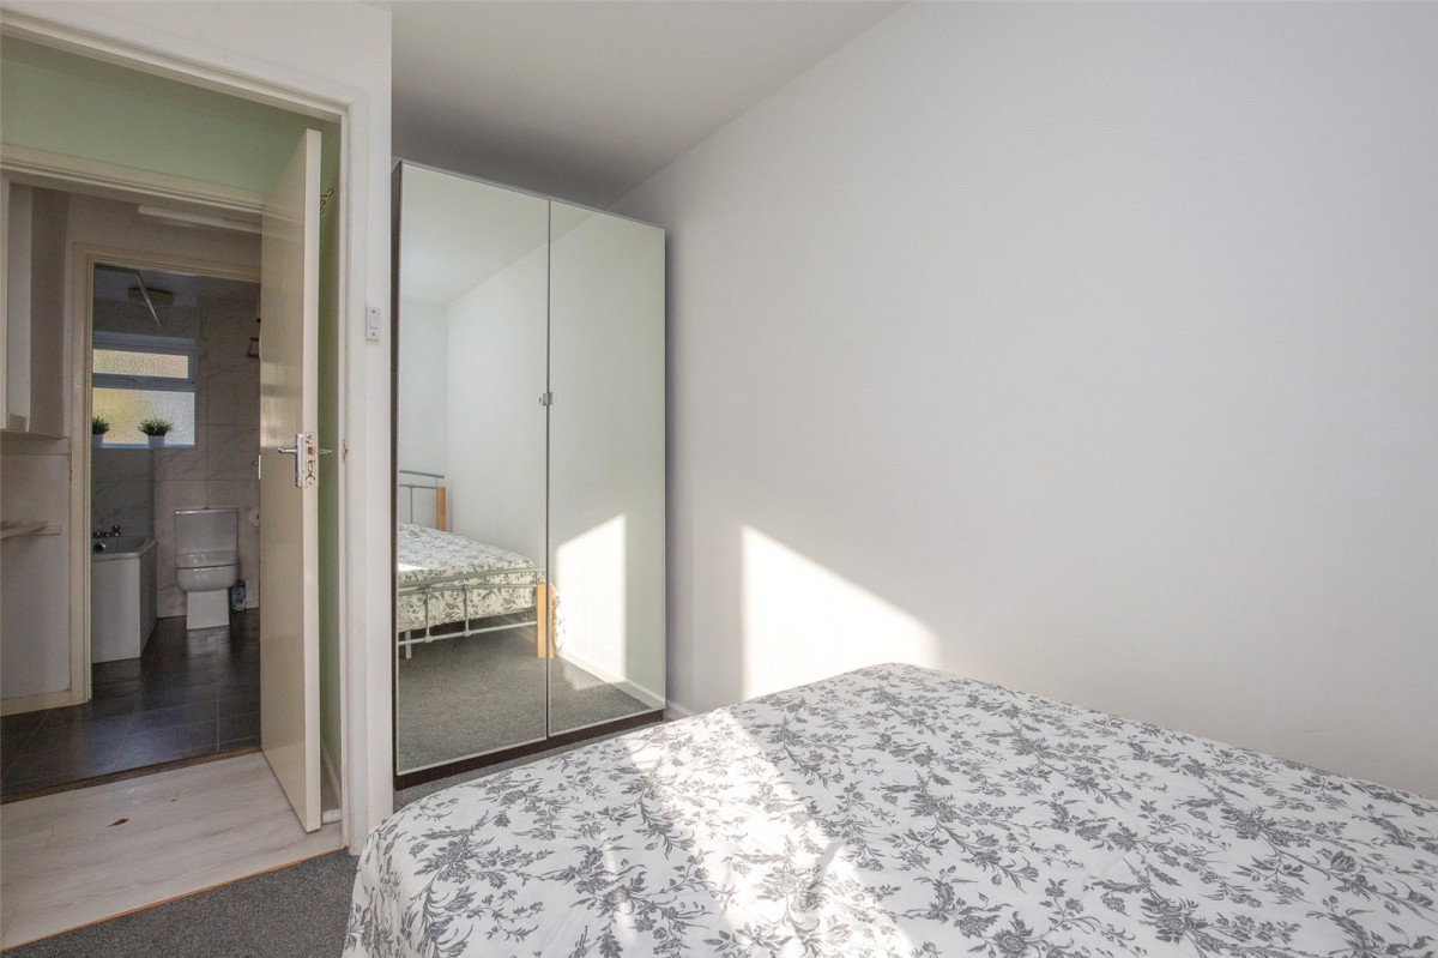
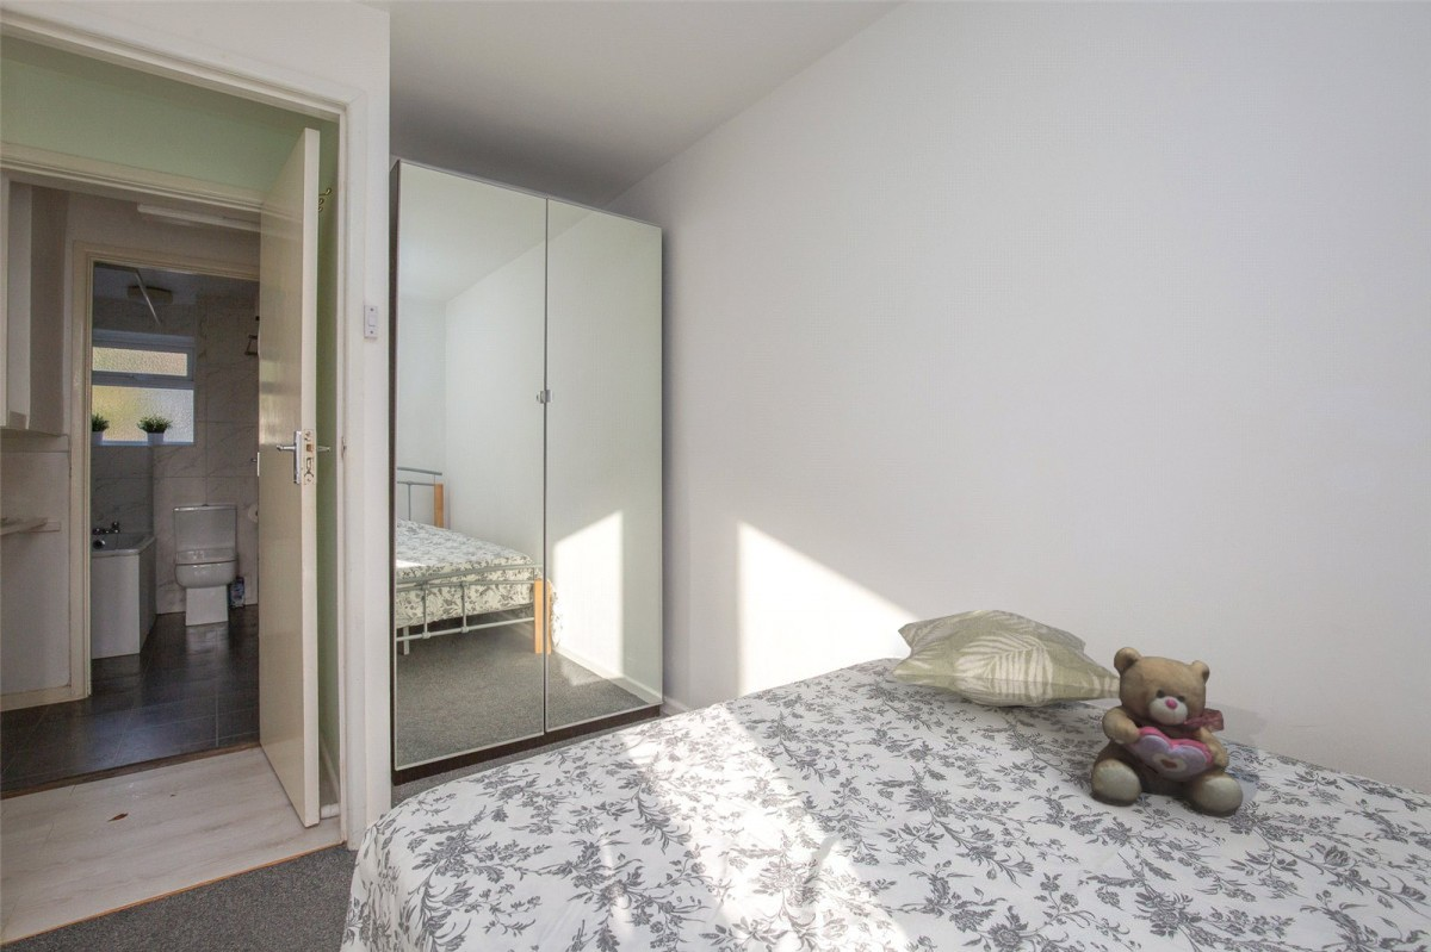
+ decorative pillow (996, 655)
+ teddy bear (1151, 722)
